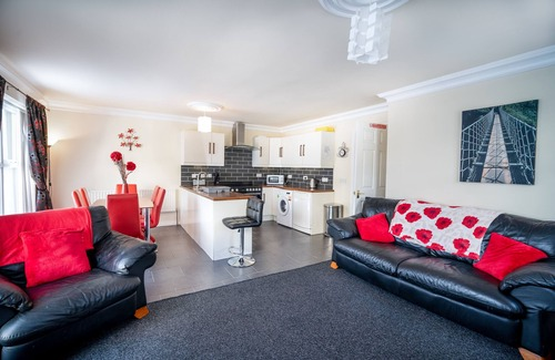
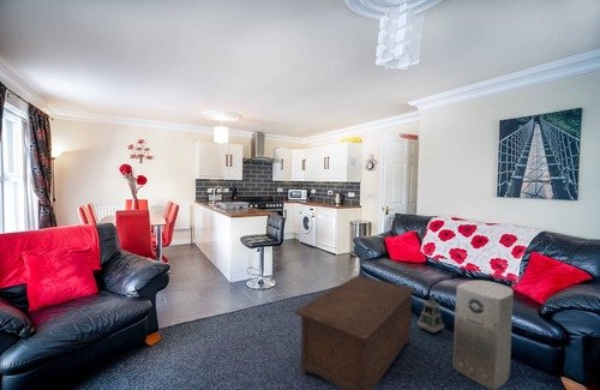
+ cabinet (359, 326)
+ air purifier (484, 329)
+ lantern (431, 313)
